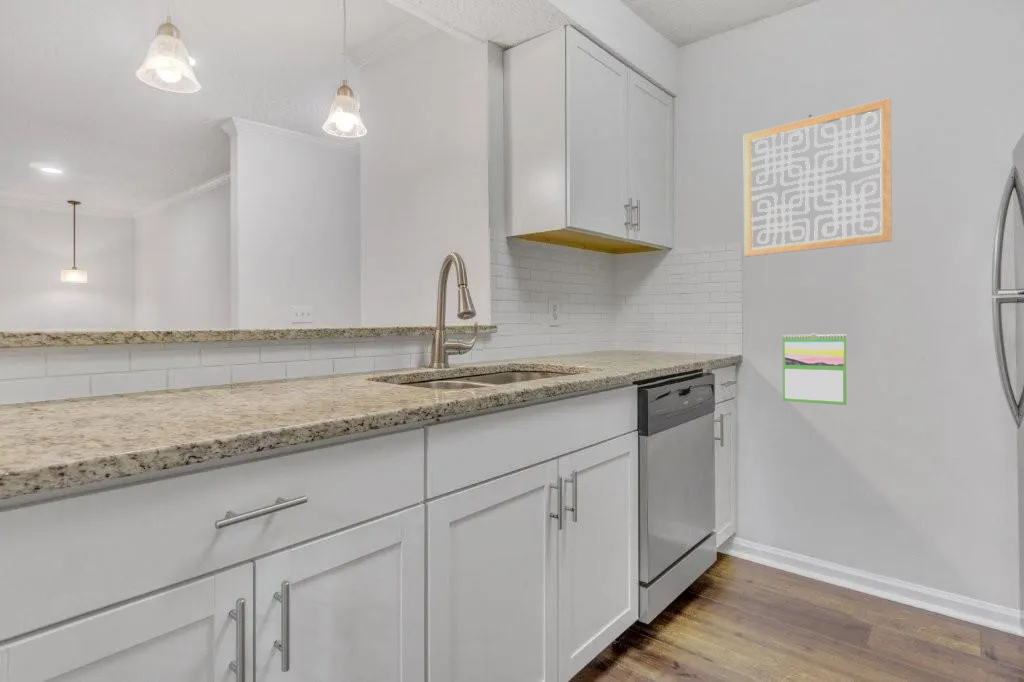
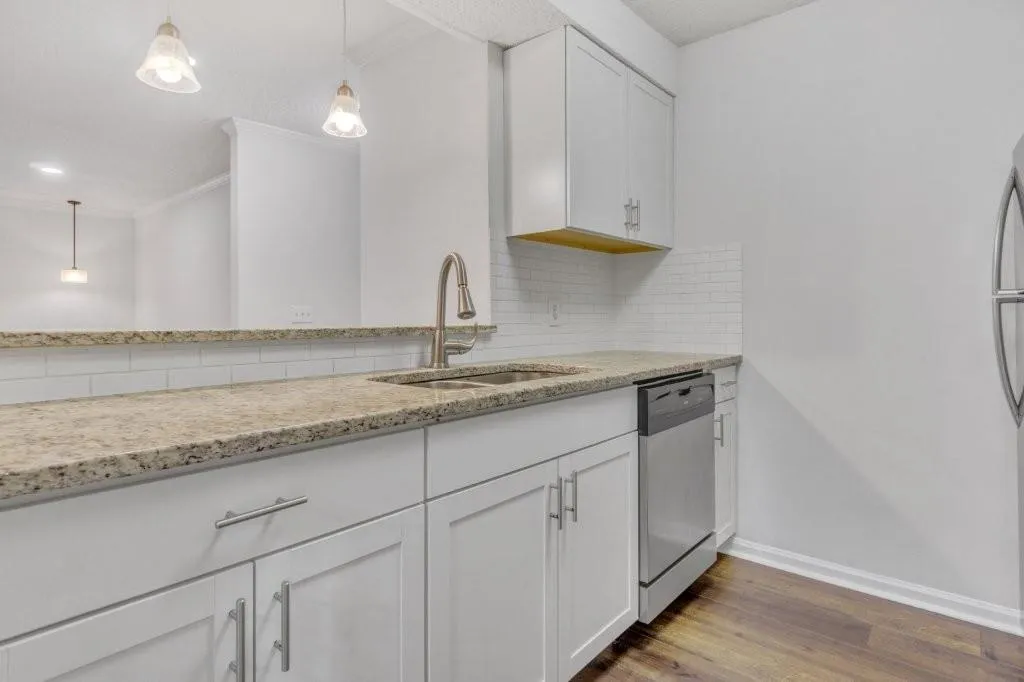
- calendar (813, 368)
- wall art (811, 180)
